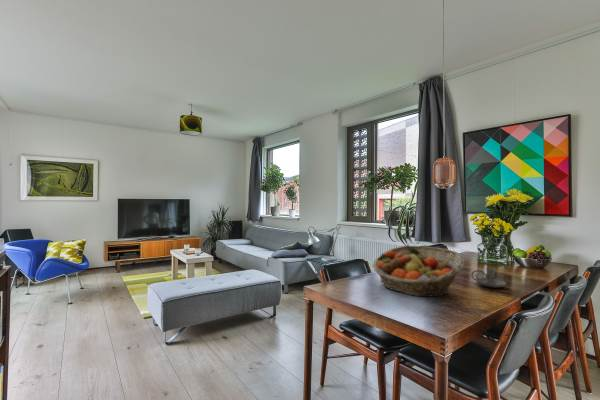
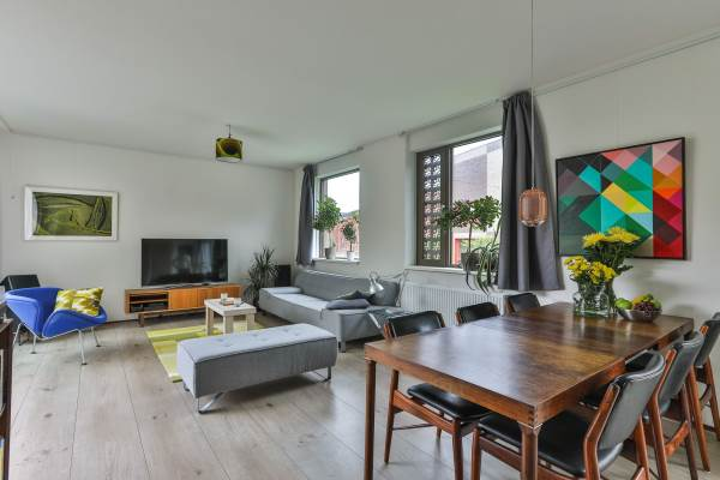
- candle holder (487, 276)
- fruit basket (415, 268)
